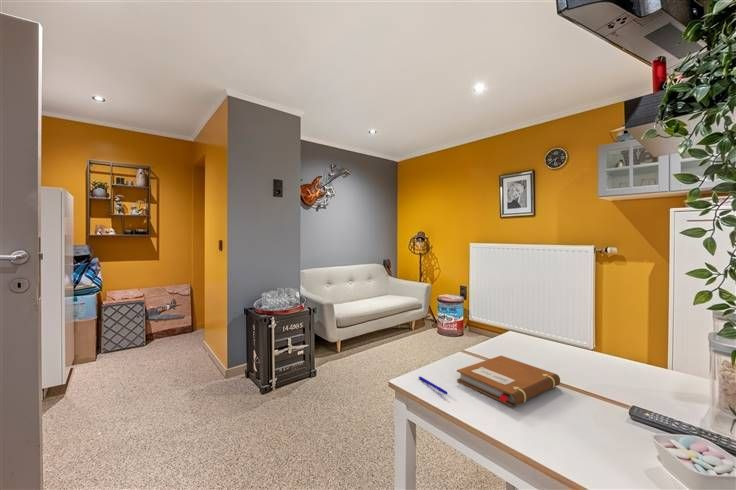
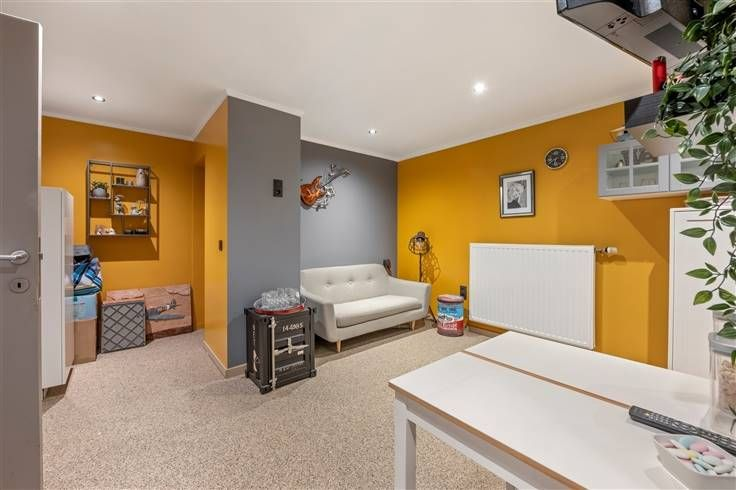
- notebook (506, 378)
- pen (431, 384)
